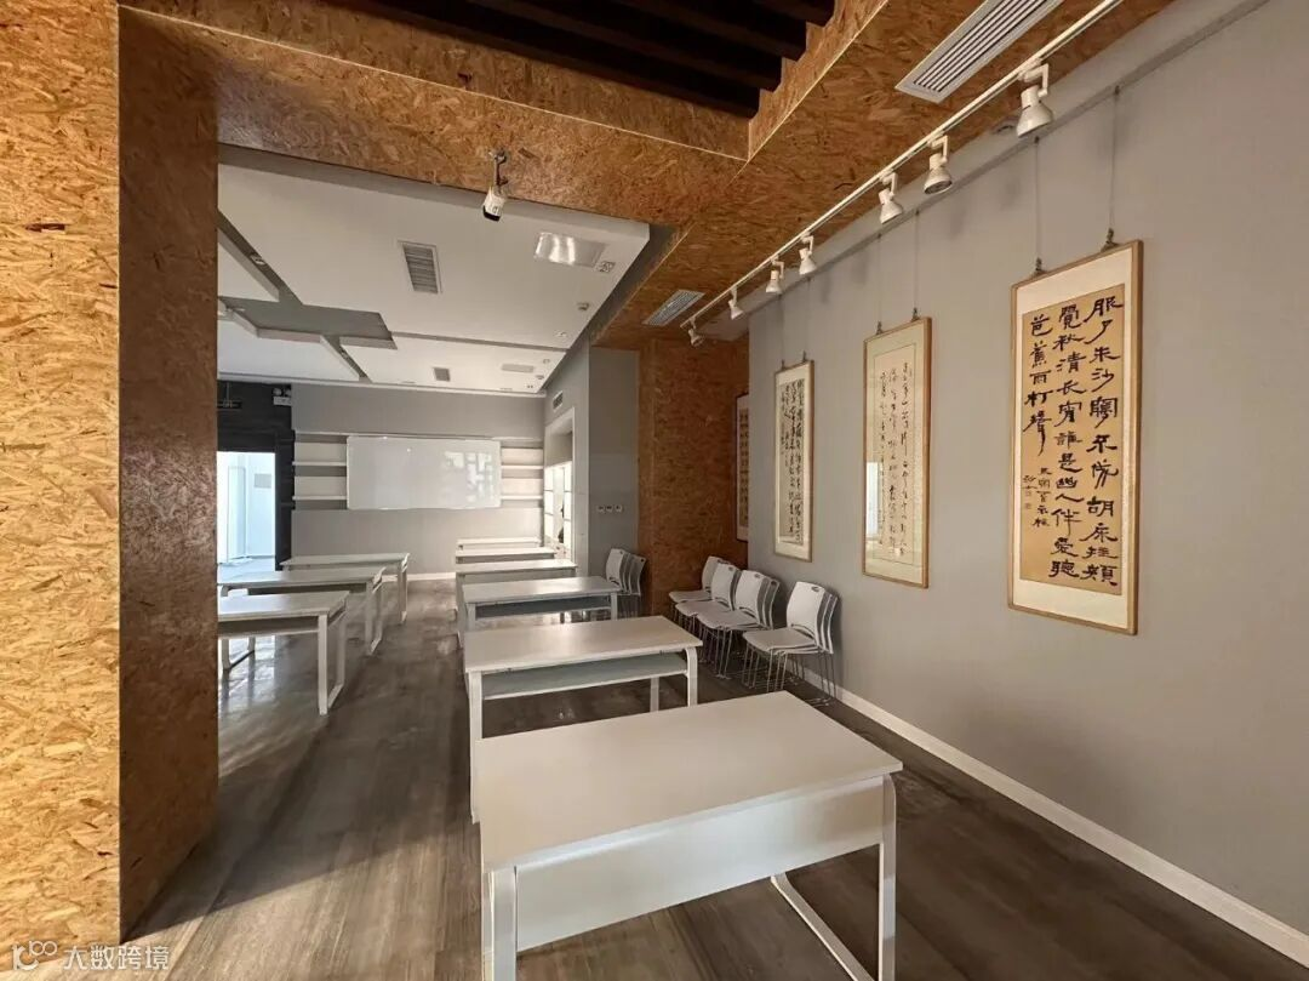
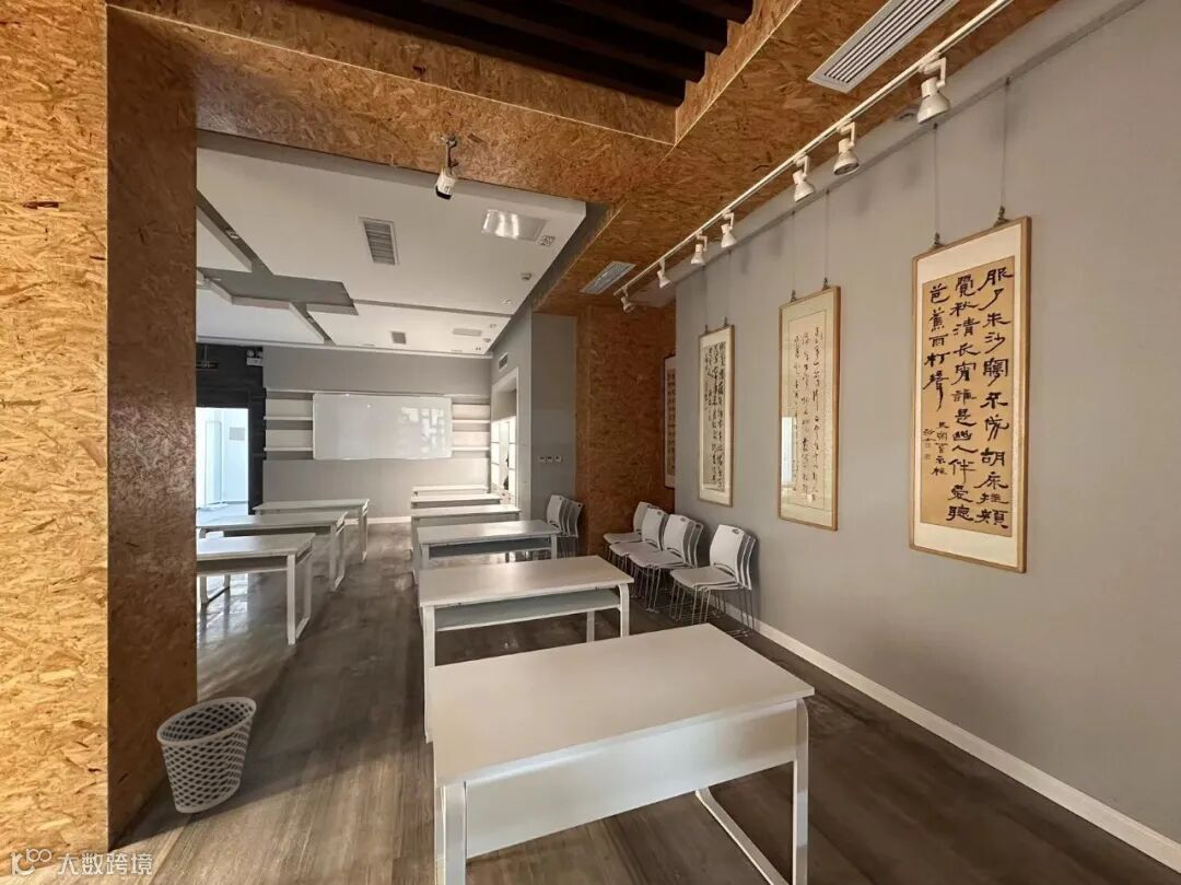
+ wastebasket (209, 755)
